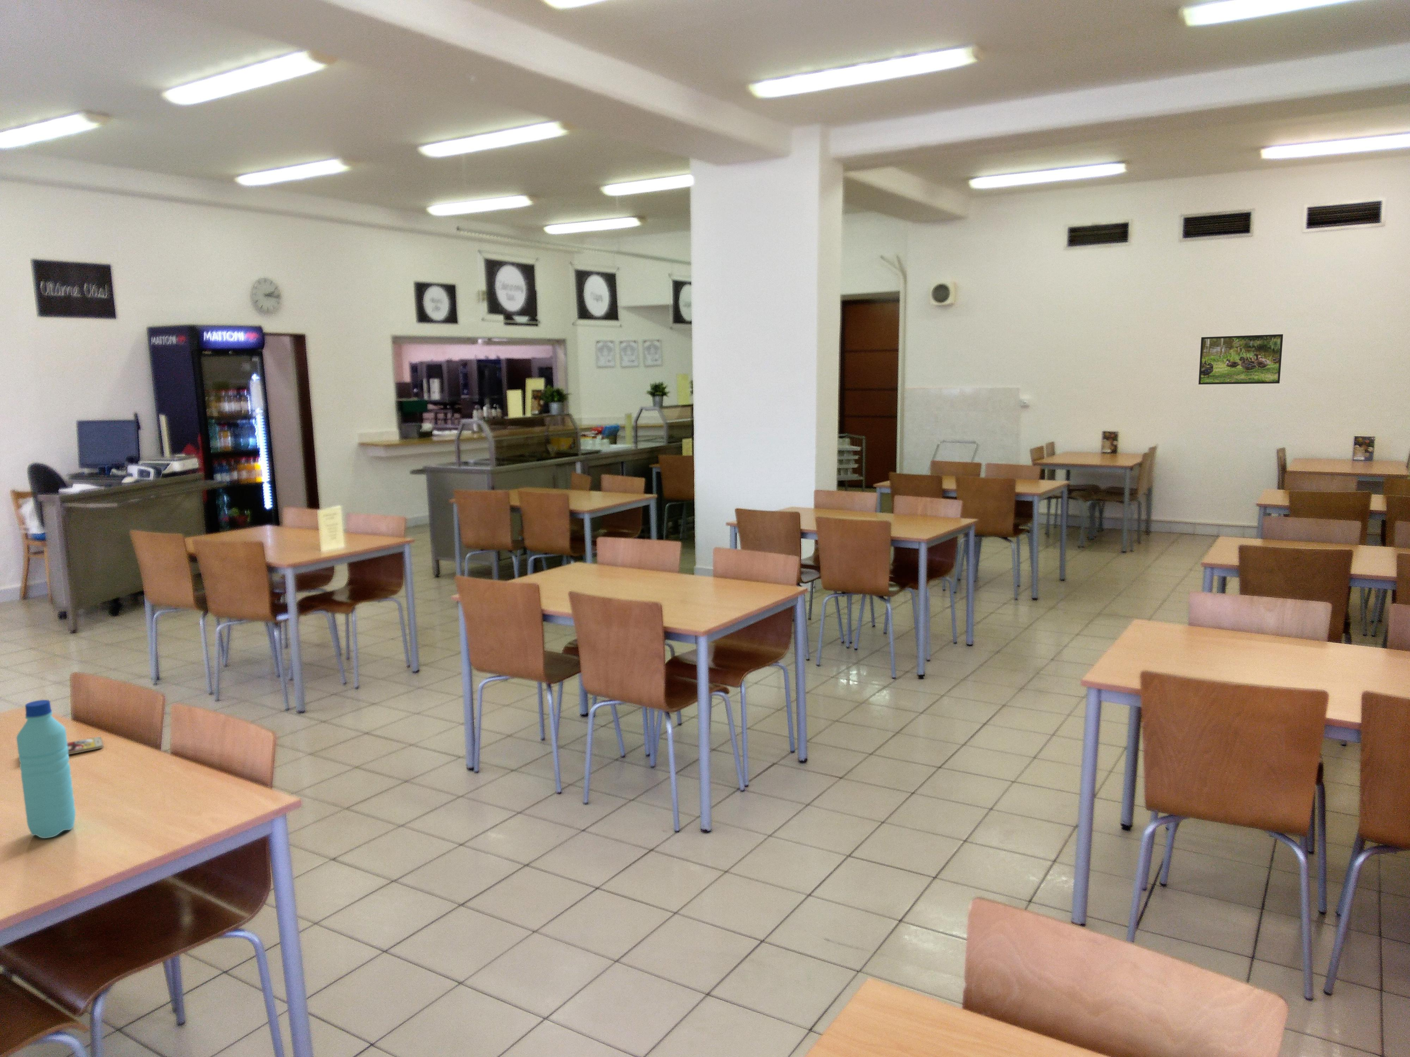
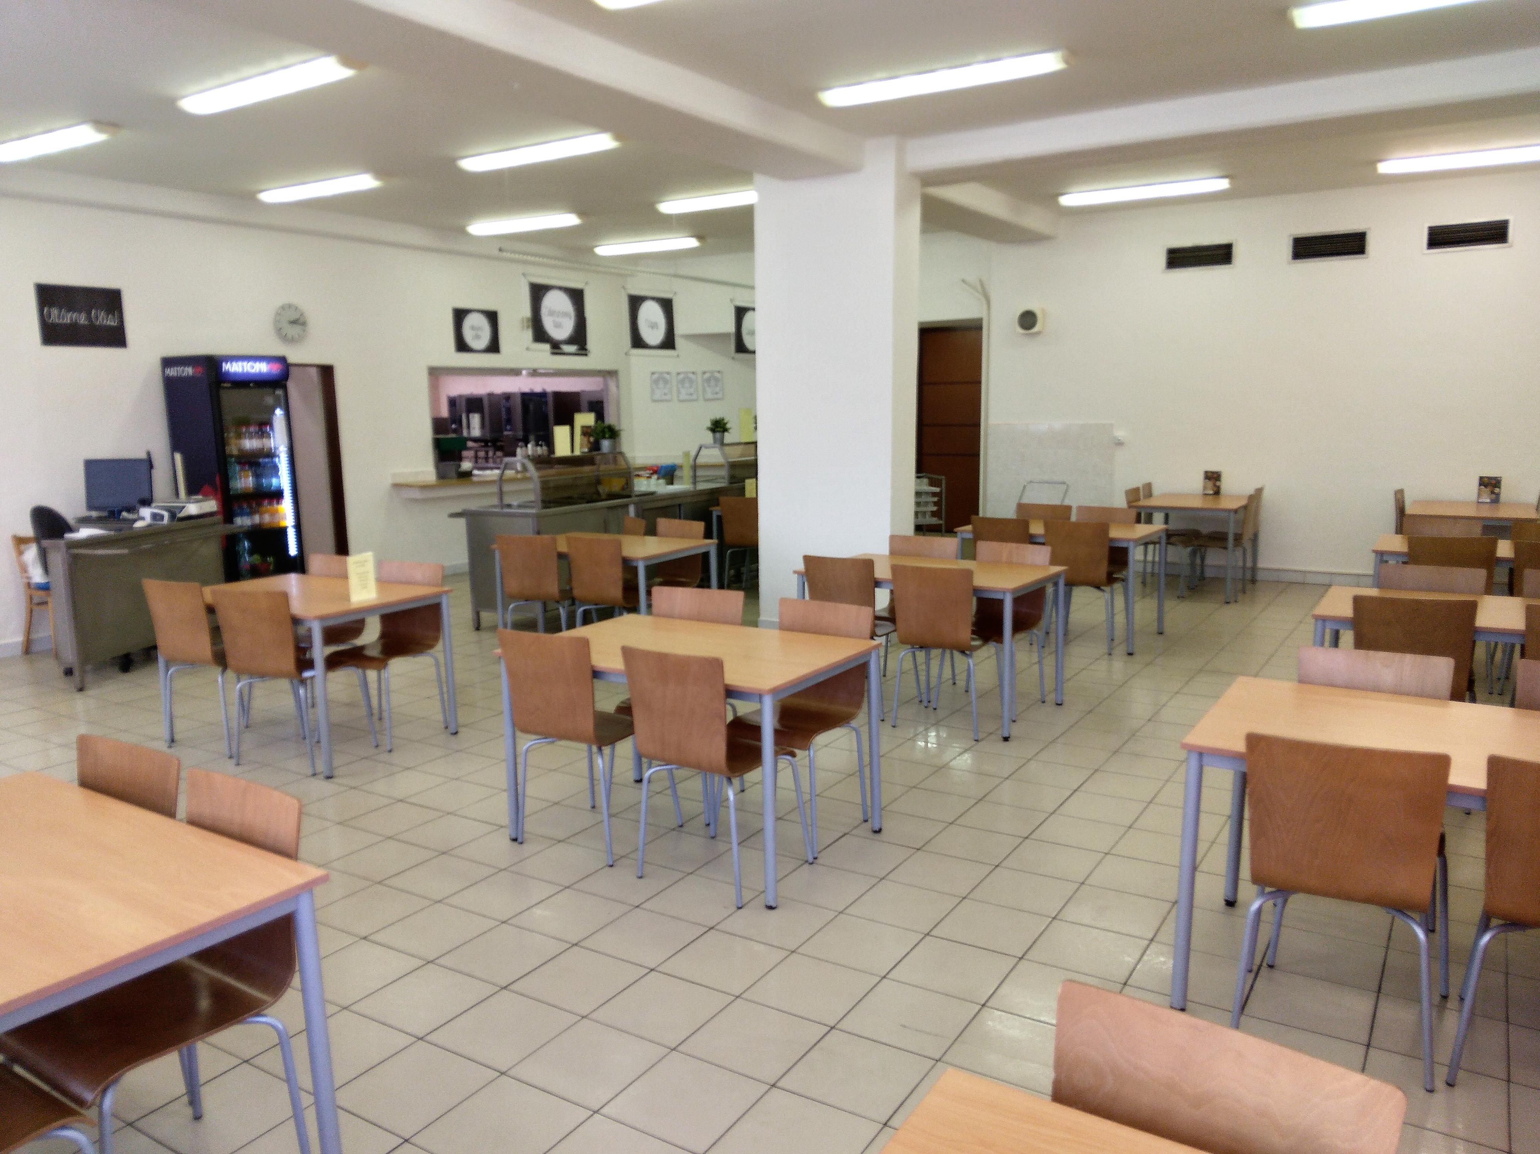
- smartphone (68, 749)
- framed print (1240, 360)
- water bottle (46, 767)
